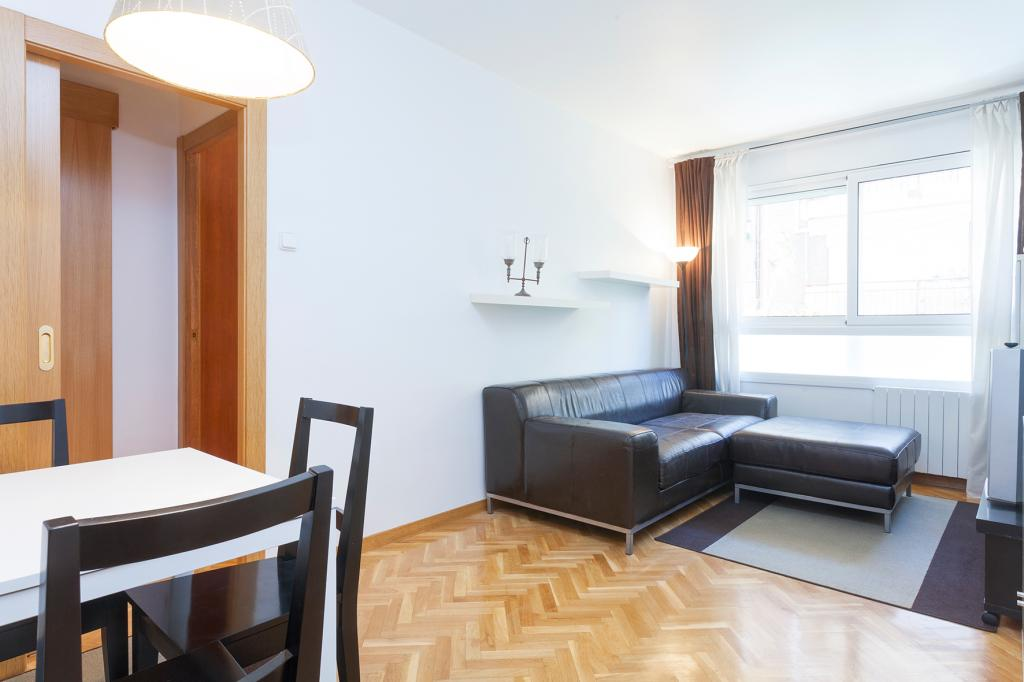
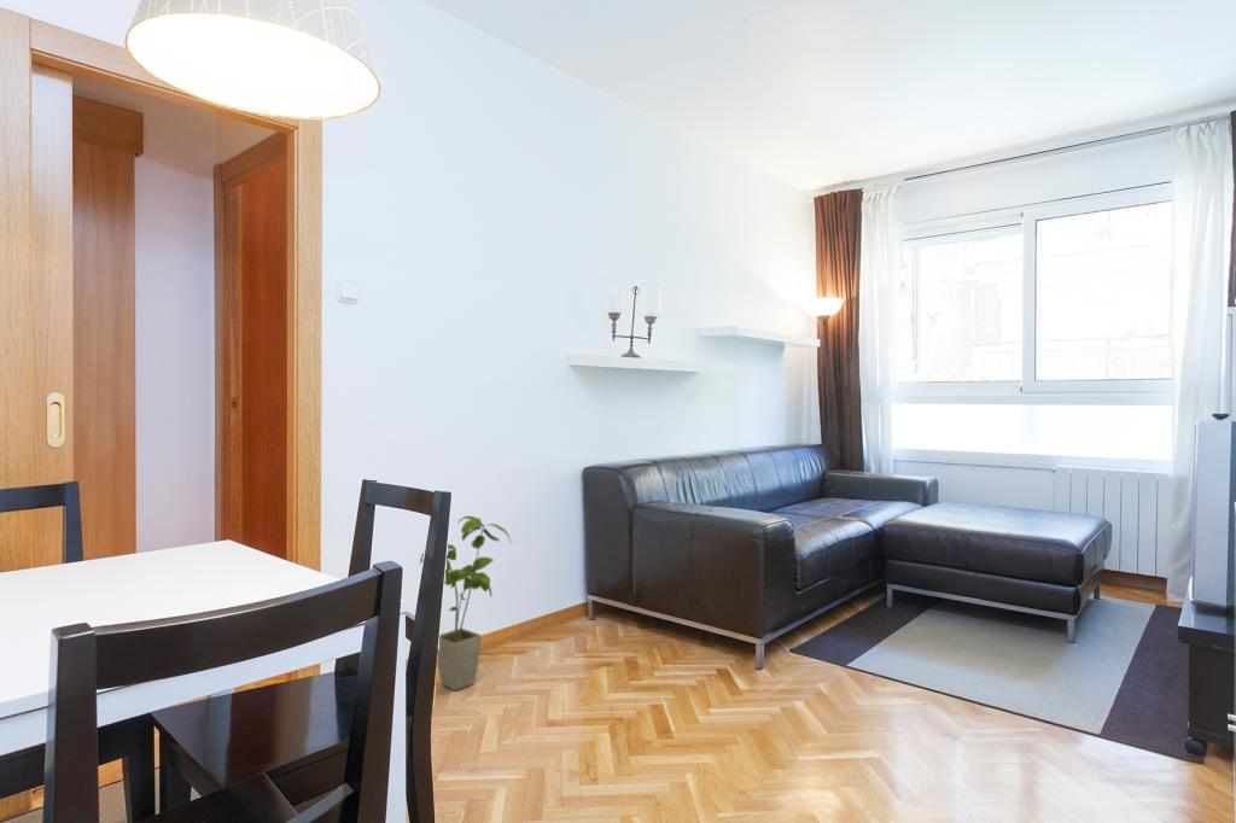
+ house plant (468, 599)
